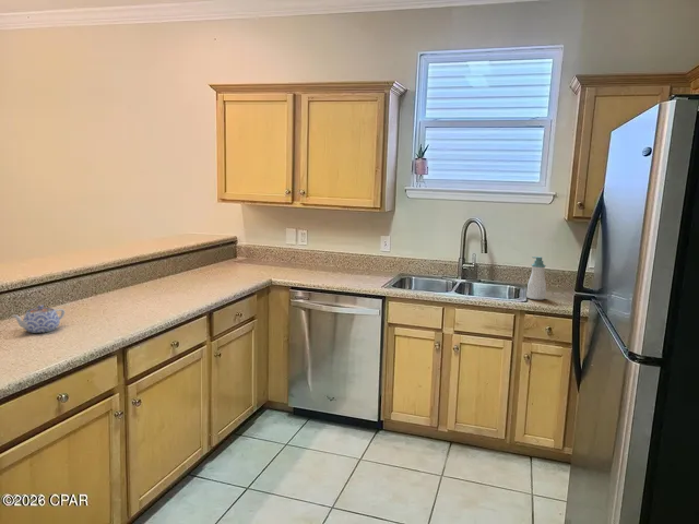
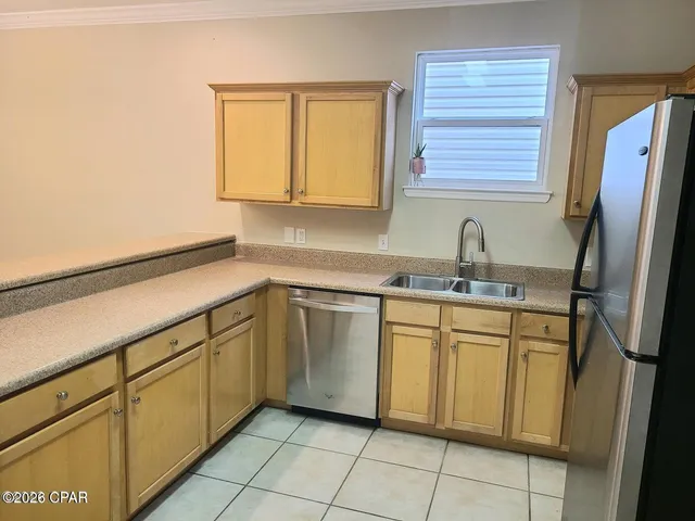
- soap bottle (537, 277)
- teapot (38, 318)
